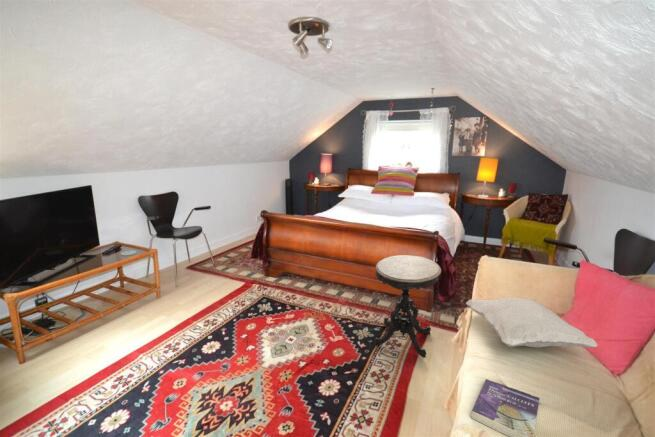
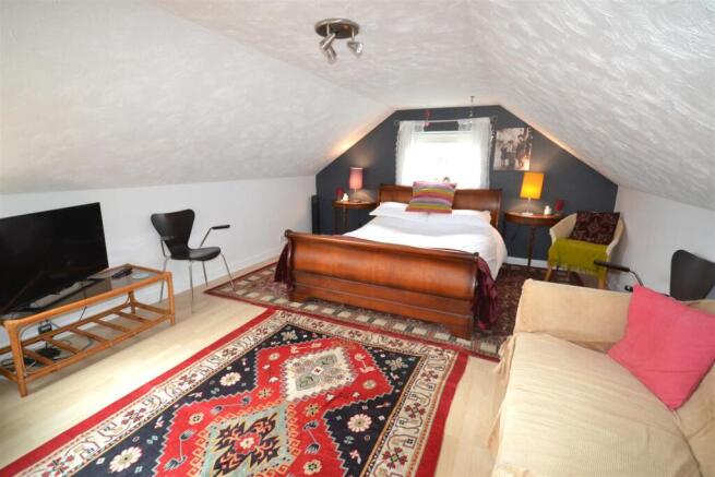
- book (505, 408)
- cushion (522, 320)
- side table (405, 302)
